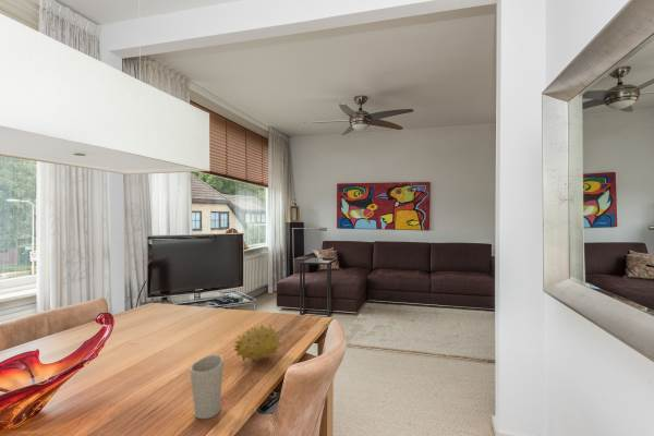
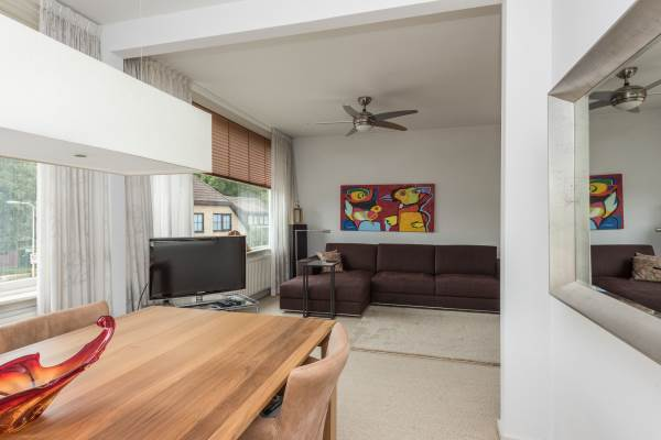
- cup (207, 386)
- fruit (257, 342)
